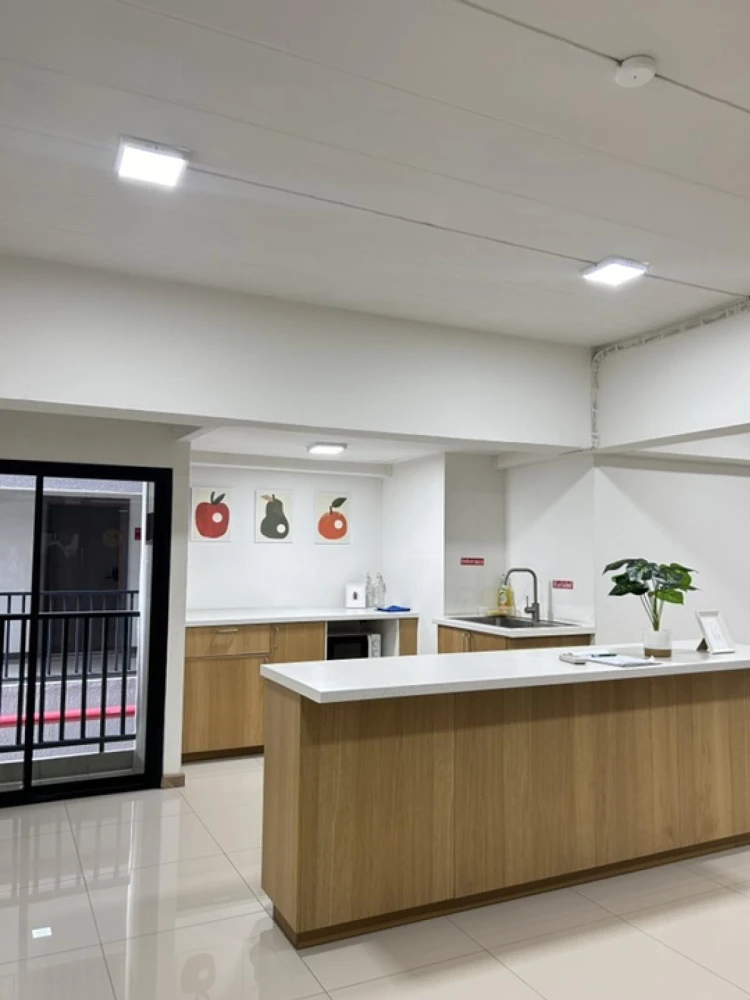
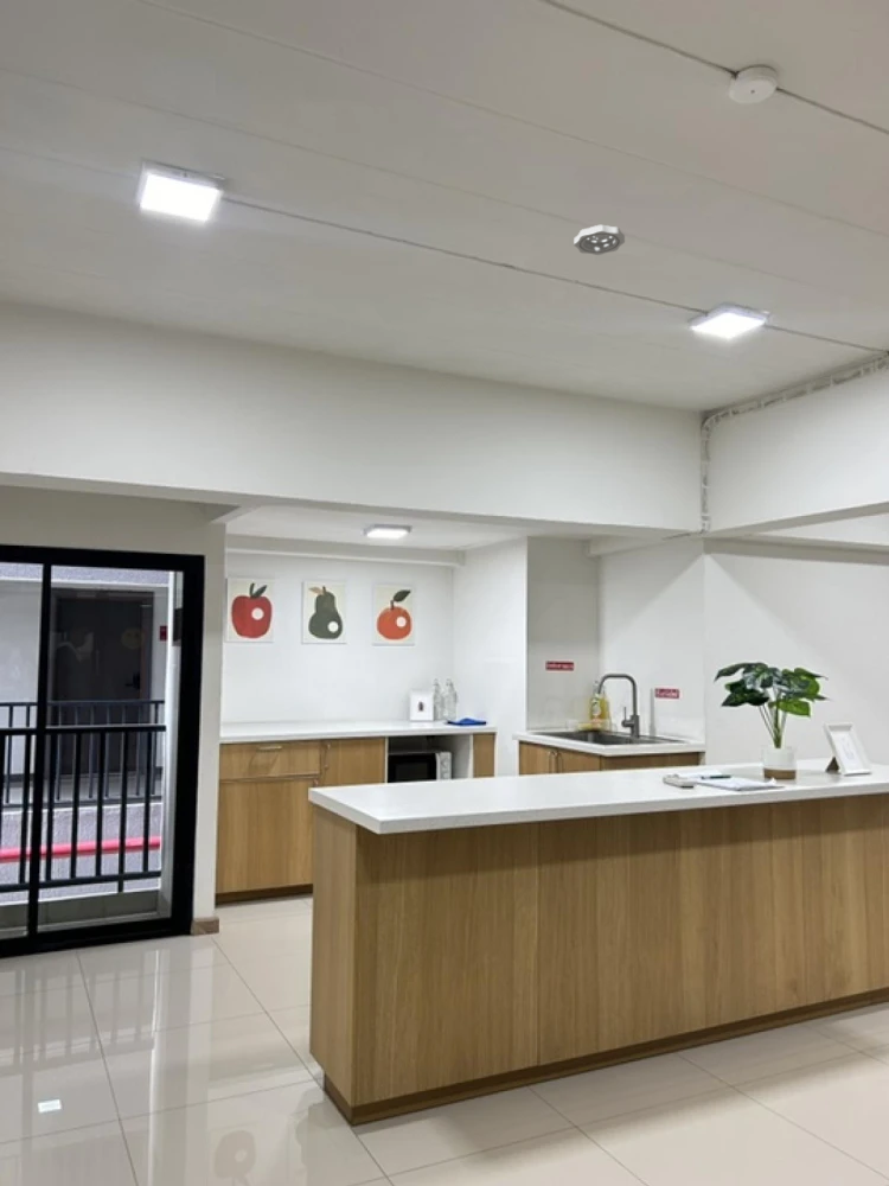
+ smoke detector (599, 236)
